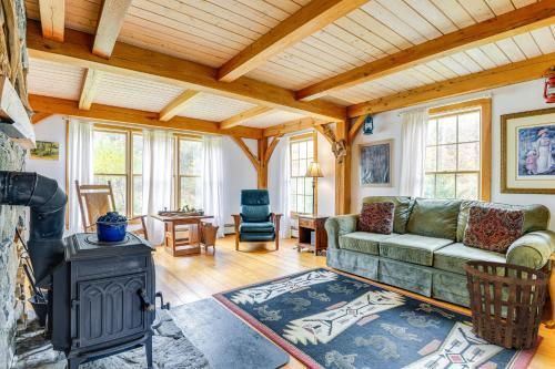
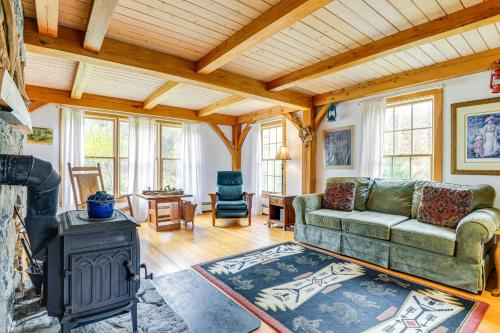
- basket (503, 301)
